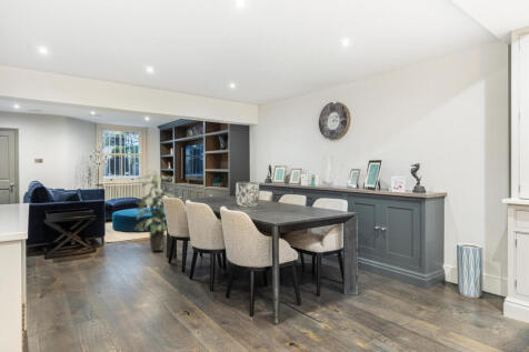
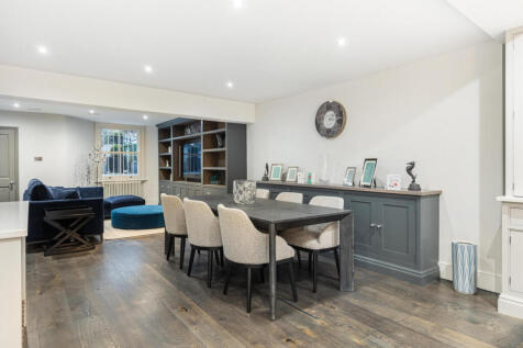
- indoor plant (154, 210)
